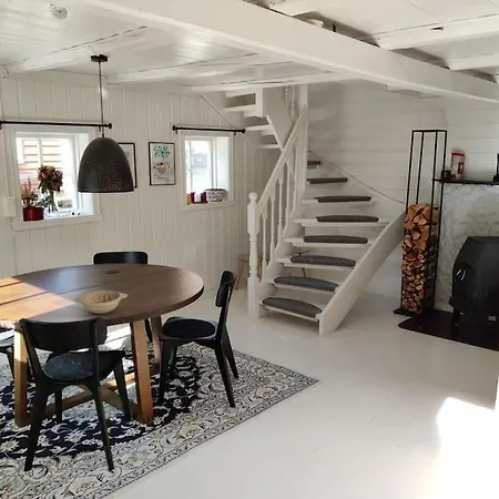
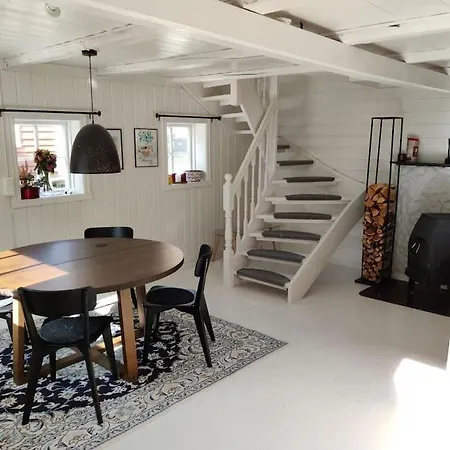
- decorative bowl (101, 303)
